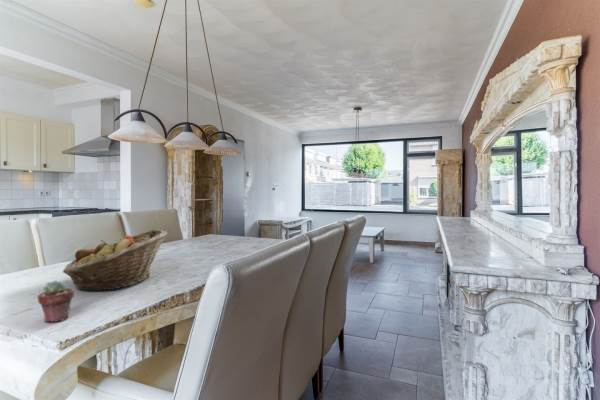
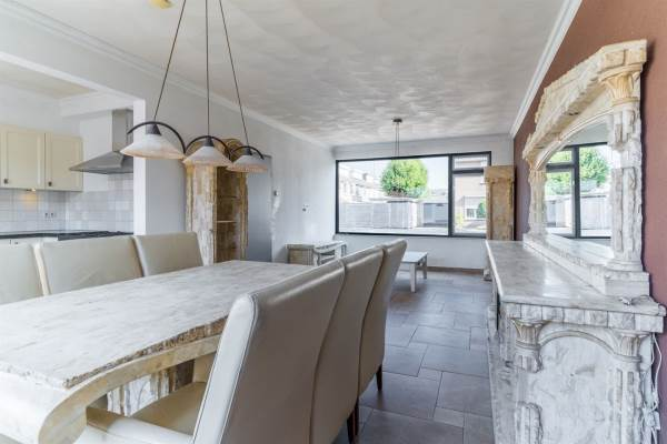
- potted succulent (56, 299)
- fruit basket (119, 256)
